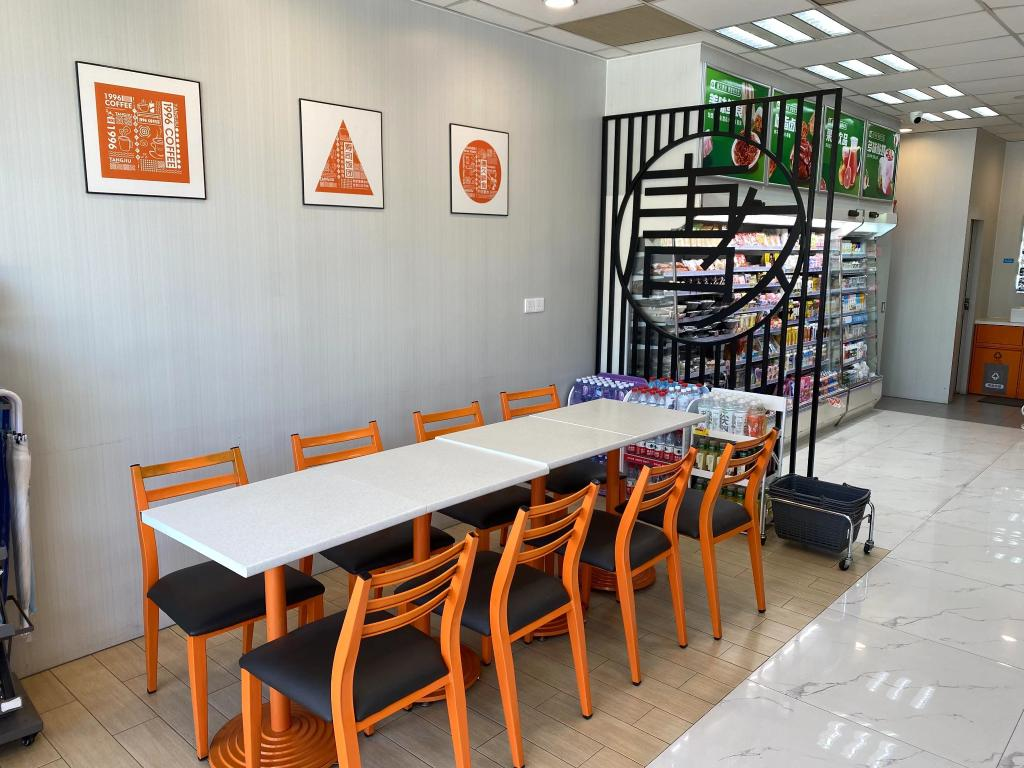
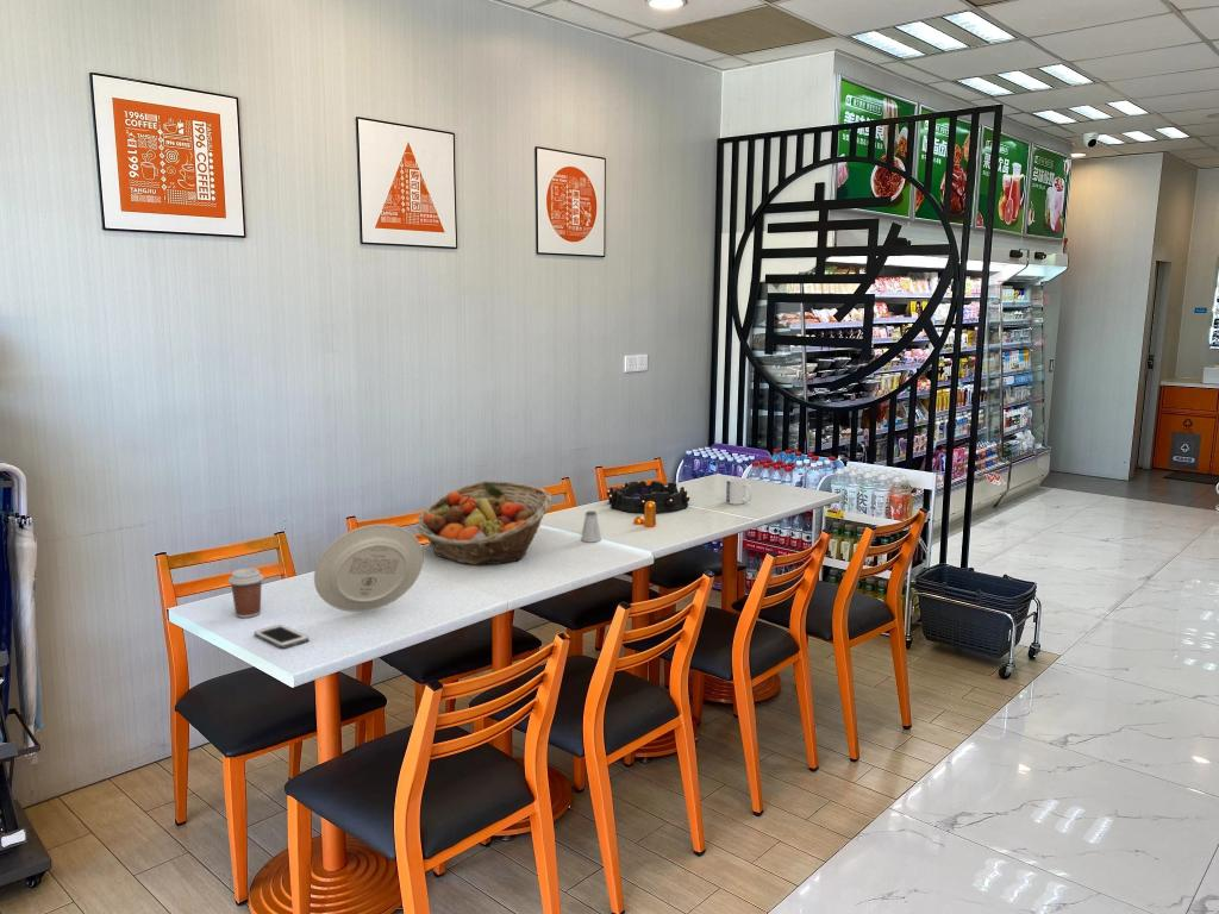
+ mug (739, 492)
+ chinaware (370, 568)
+ fruit basket (485, 521)
+ cell phone (281, 636)
+ pepper shaker (644, 512)
+ saltshaker (590, 525)
+ coffee cup (246, 593)
+ decorative bowl (648, 495)
